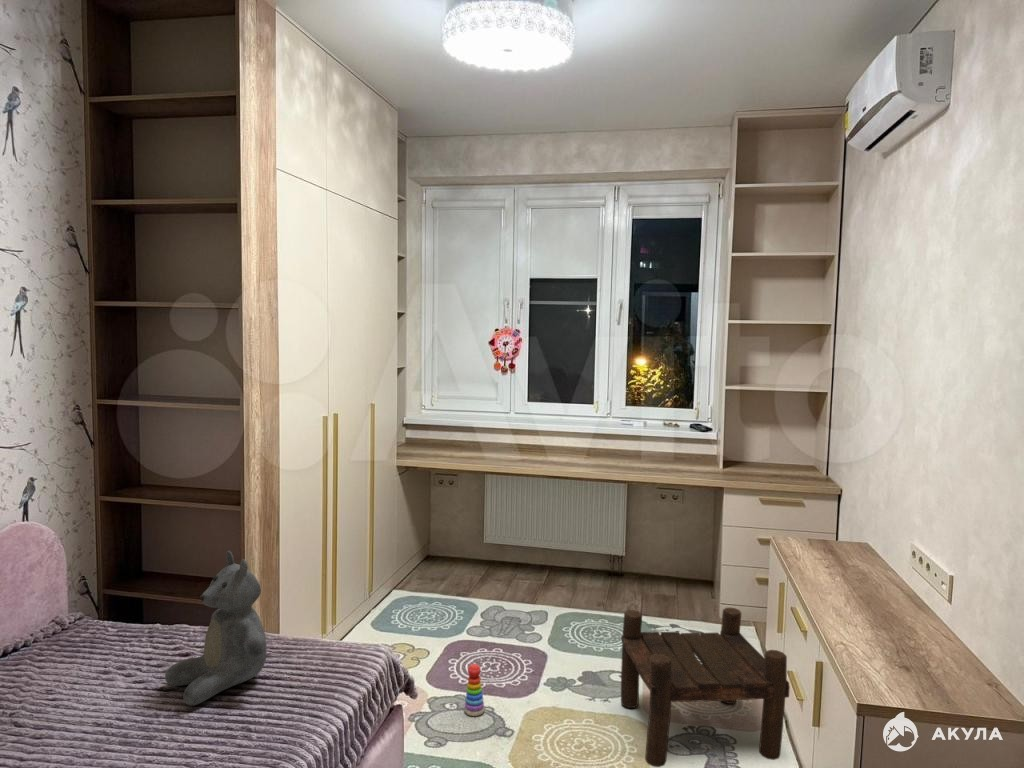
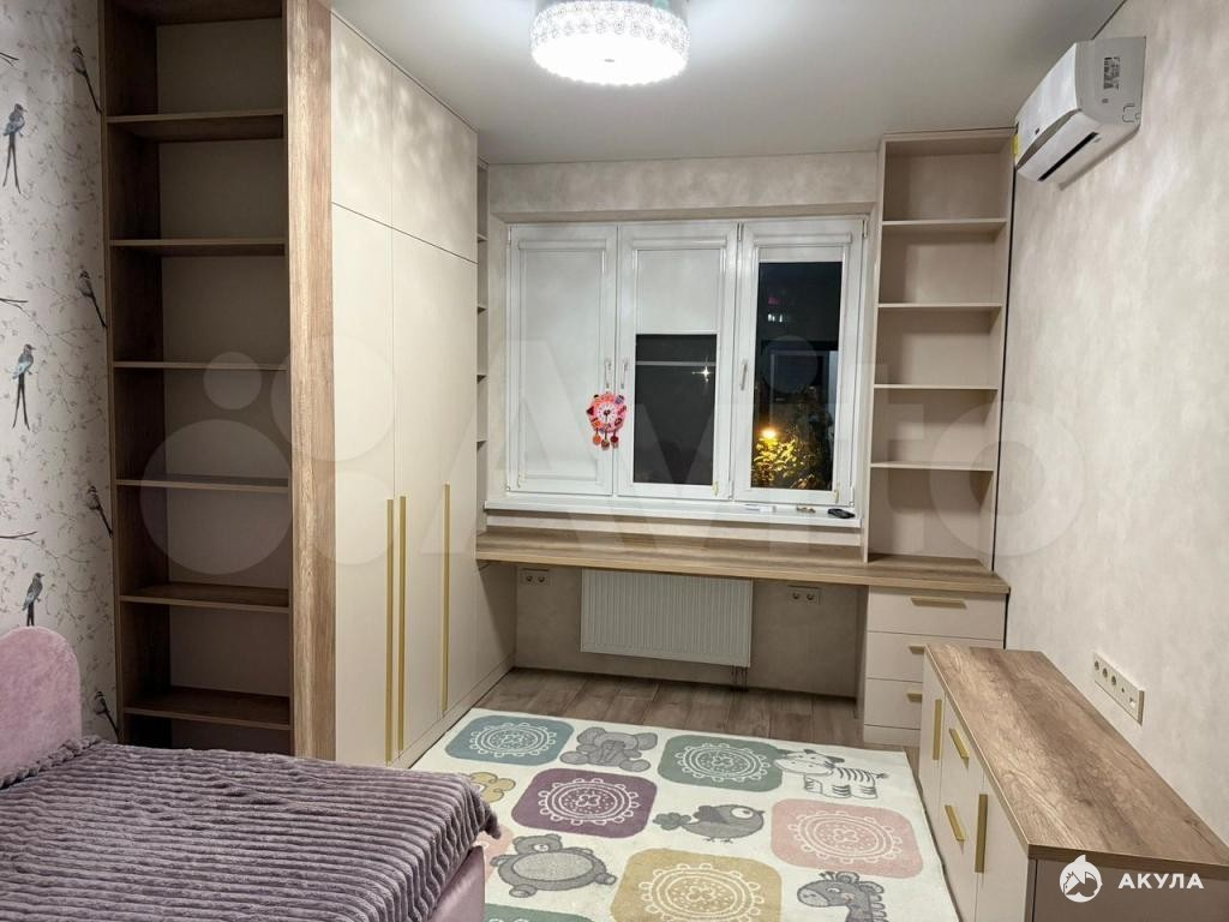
- stacking toy (474, 688)
- teddy bear (217, 622)
- stool (696, 680)
